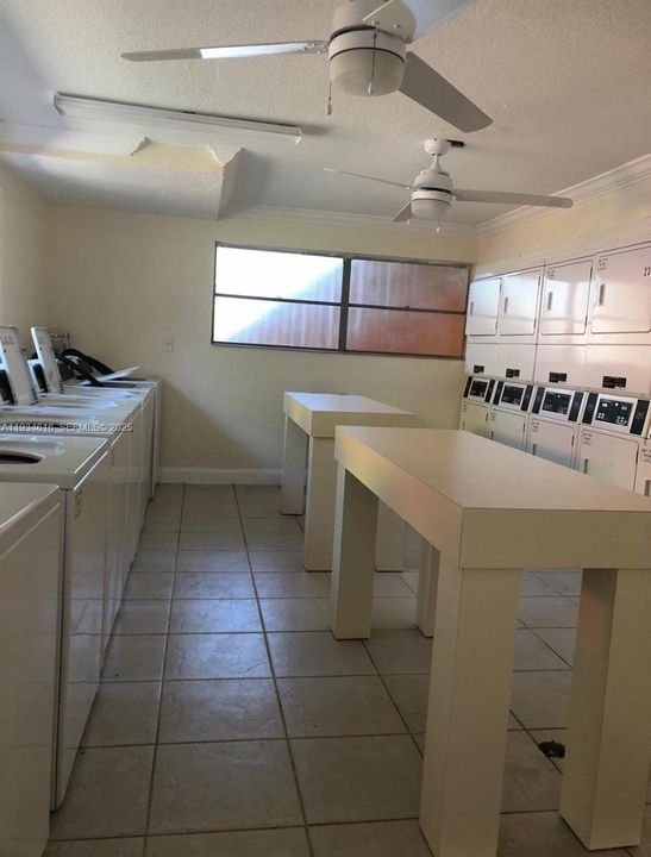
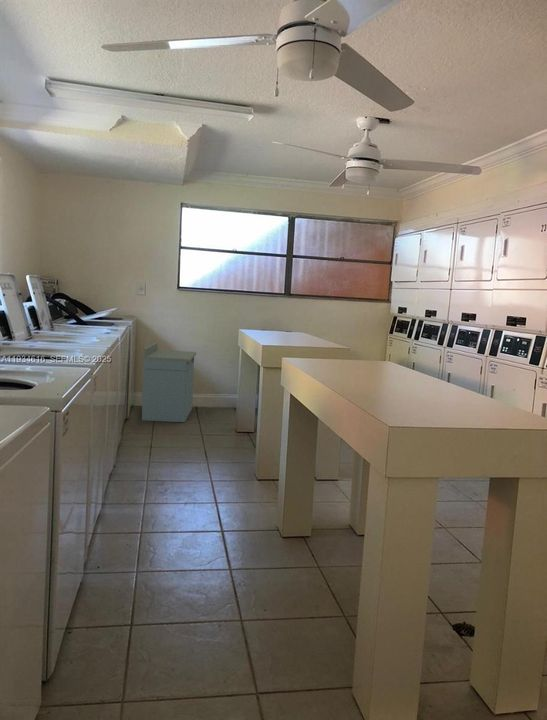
+ storage cabinet (170, 380)
